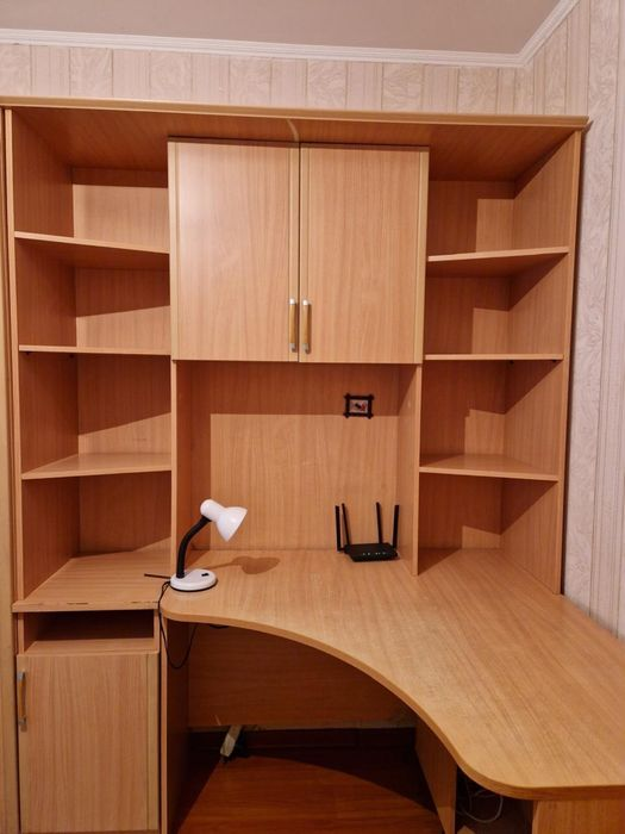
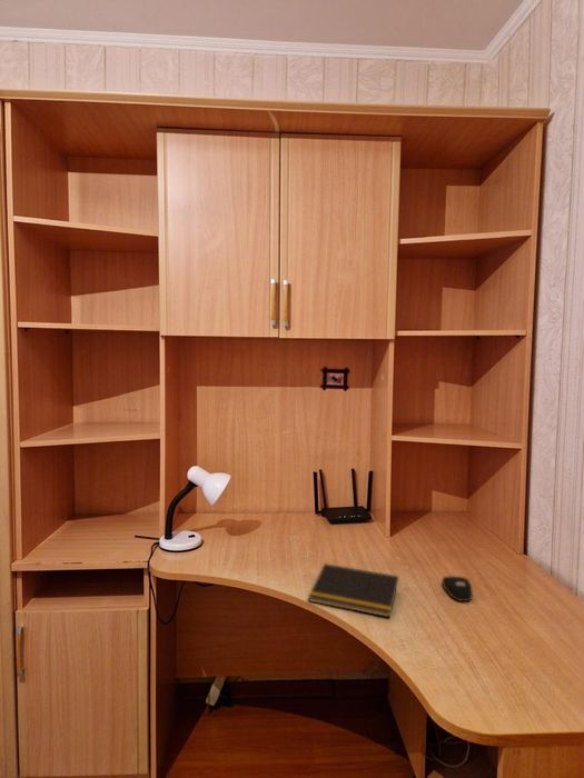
+ notepad (354, 588)
+ computer mouse (457, 585)
